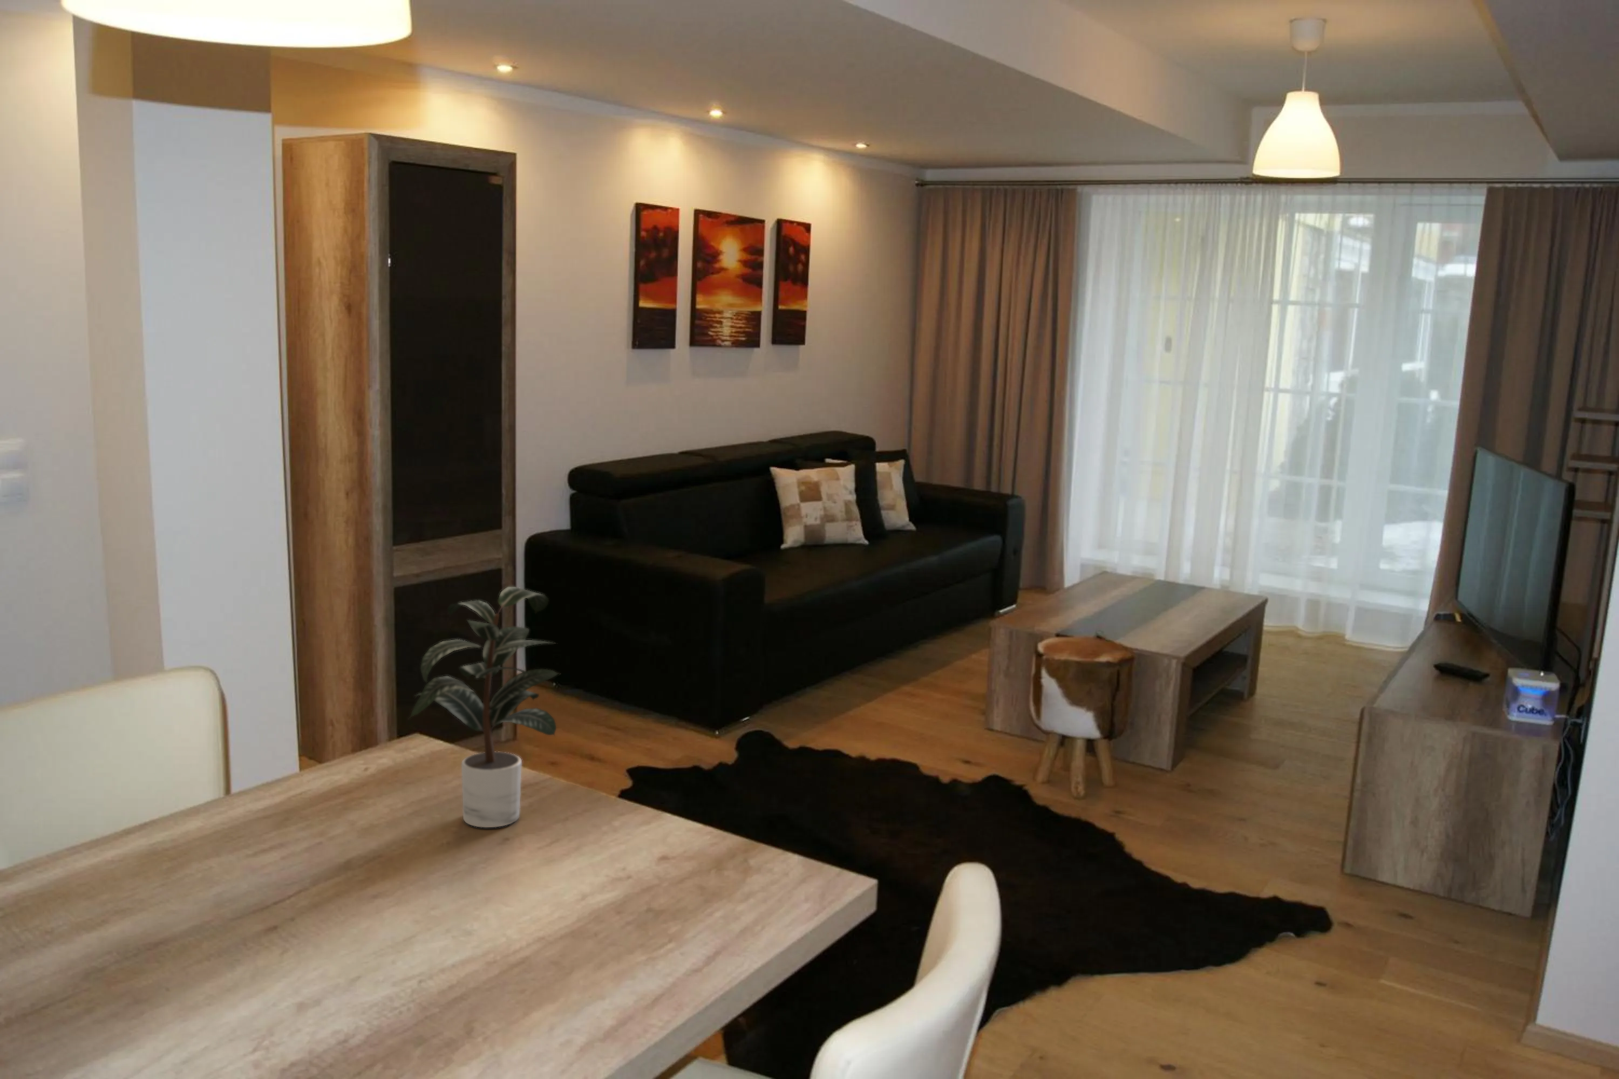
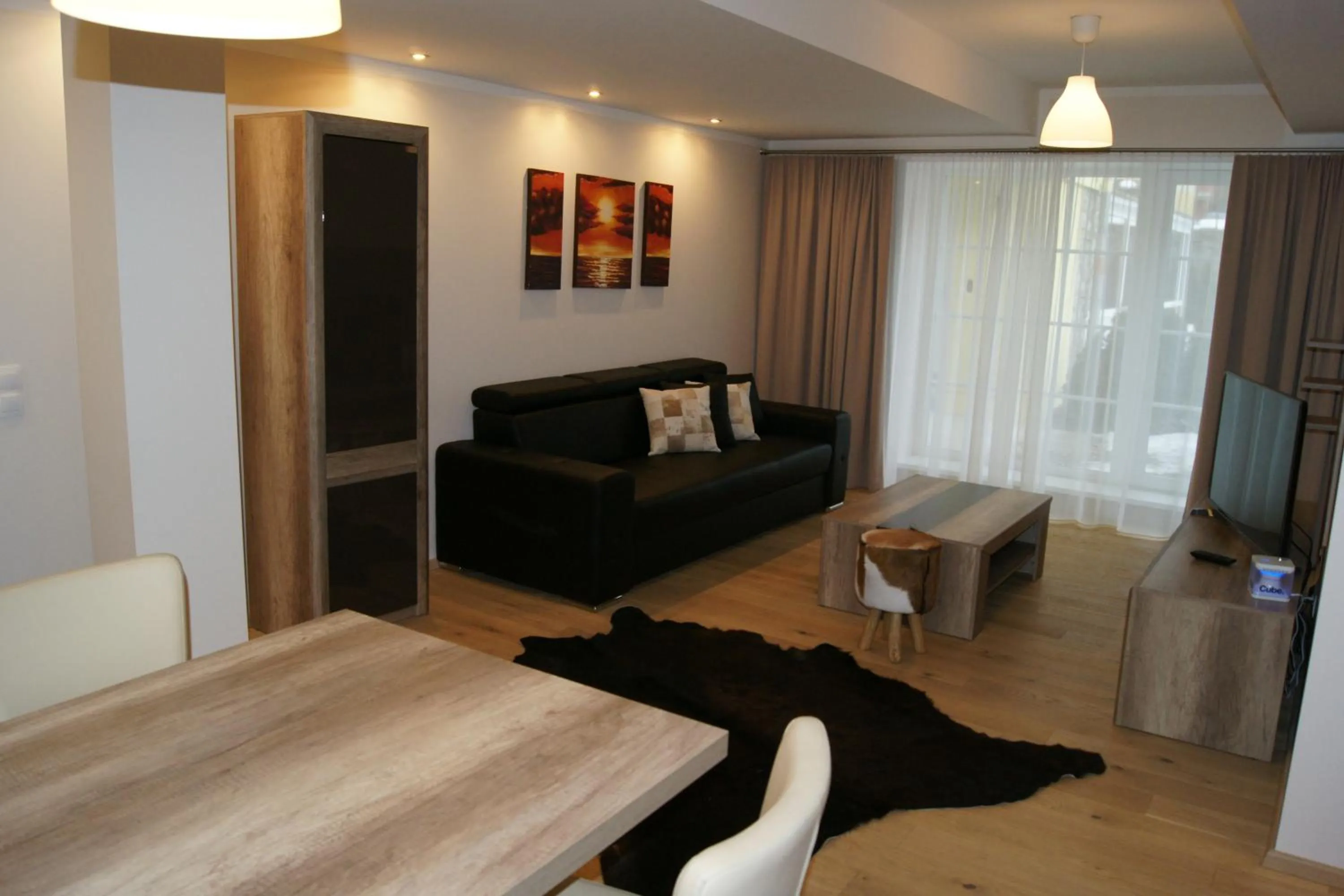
- potted plant (472, 707)
